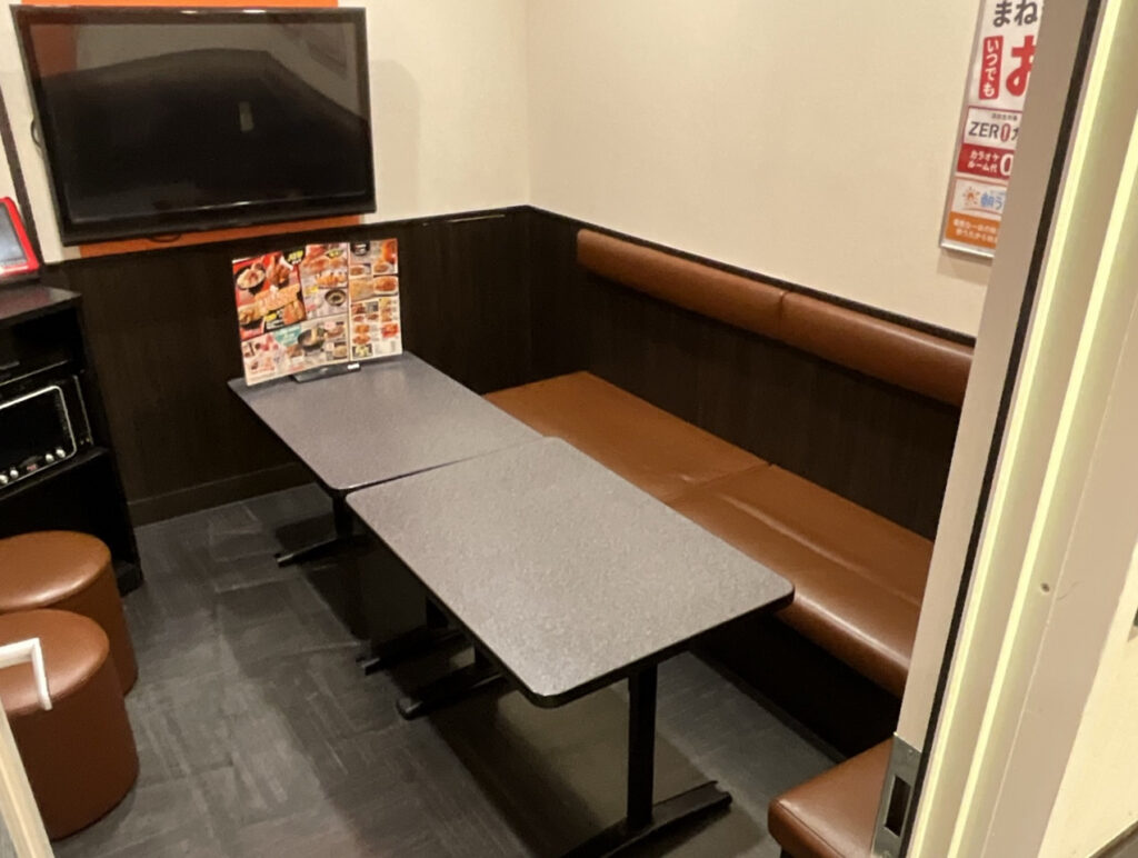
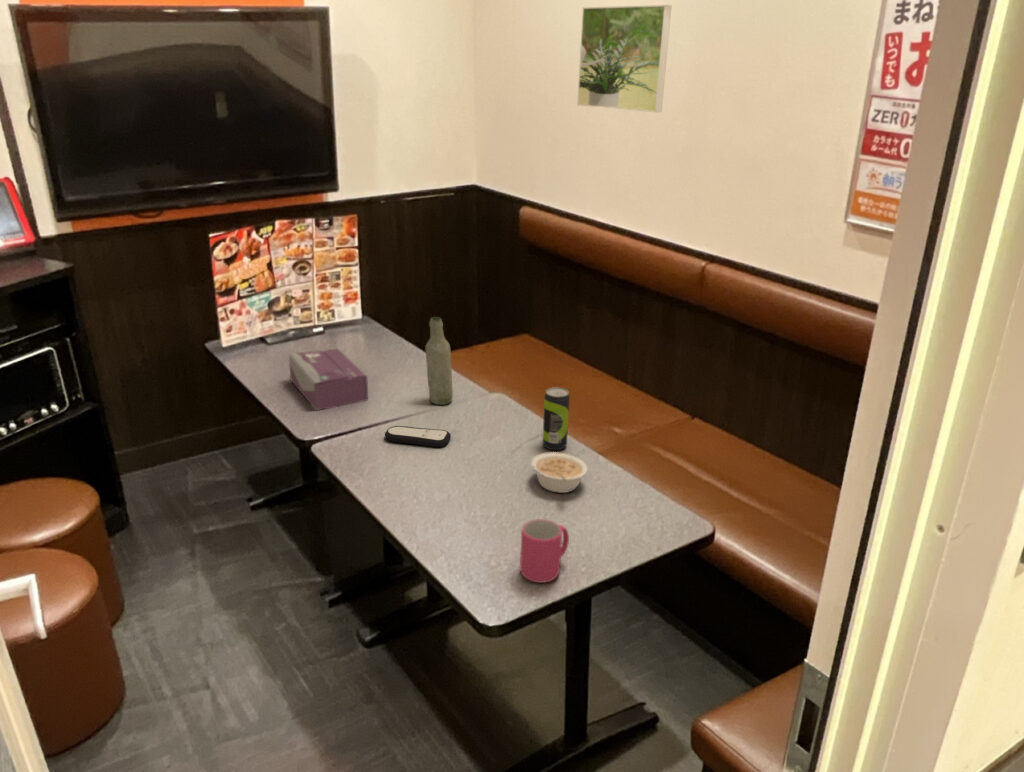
+ legume (560, 473)
+ tissue box (327, 377)
+ remote control (417, 435)
+ mug (546, 548)
+ bottle (439, 360)
+ beverage can (555, 419)
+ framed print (621, 58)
